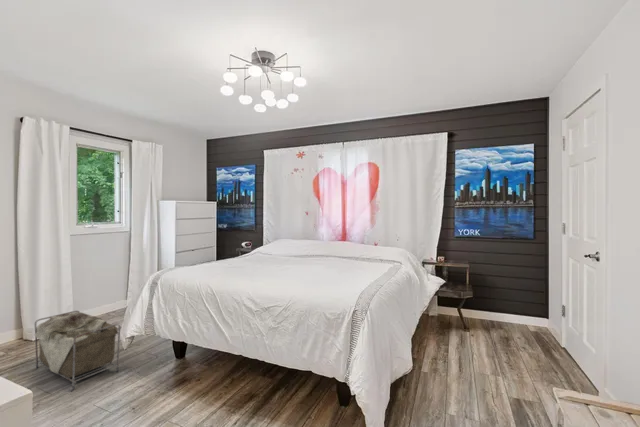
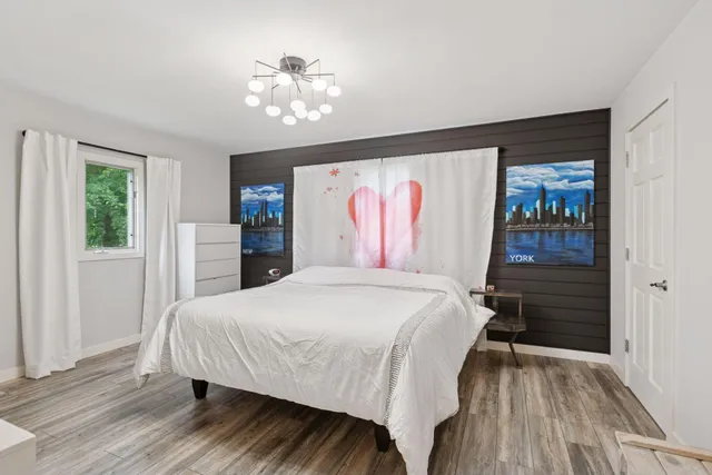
- laundry basket (76, 344)
